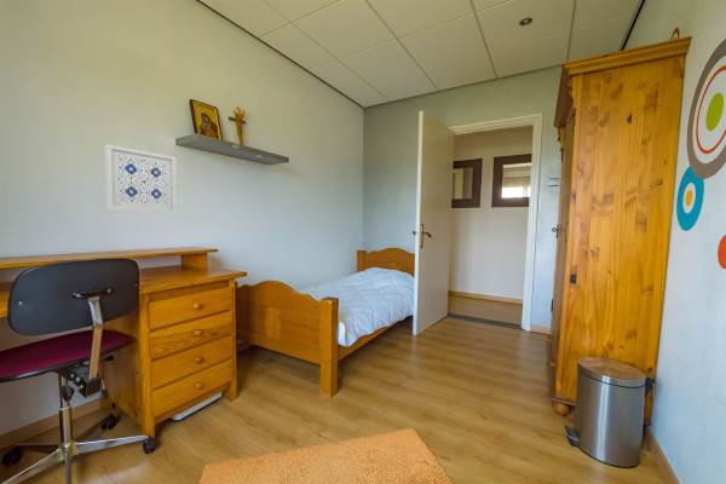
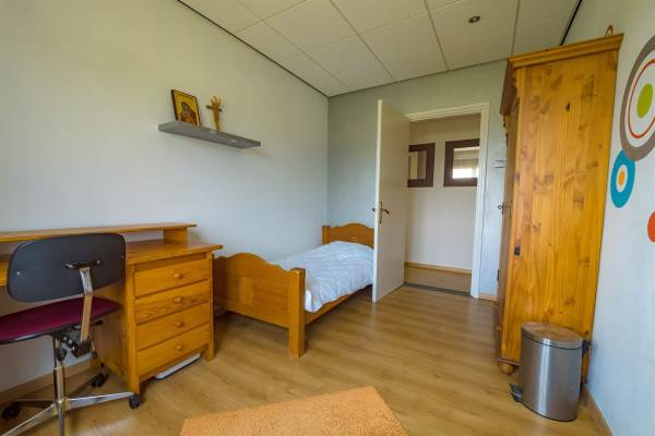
- wall art (143, 180)
